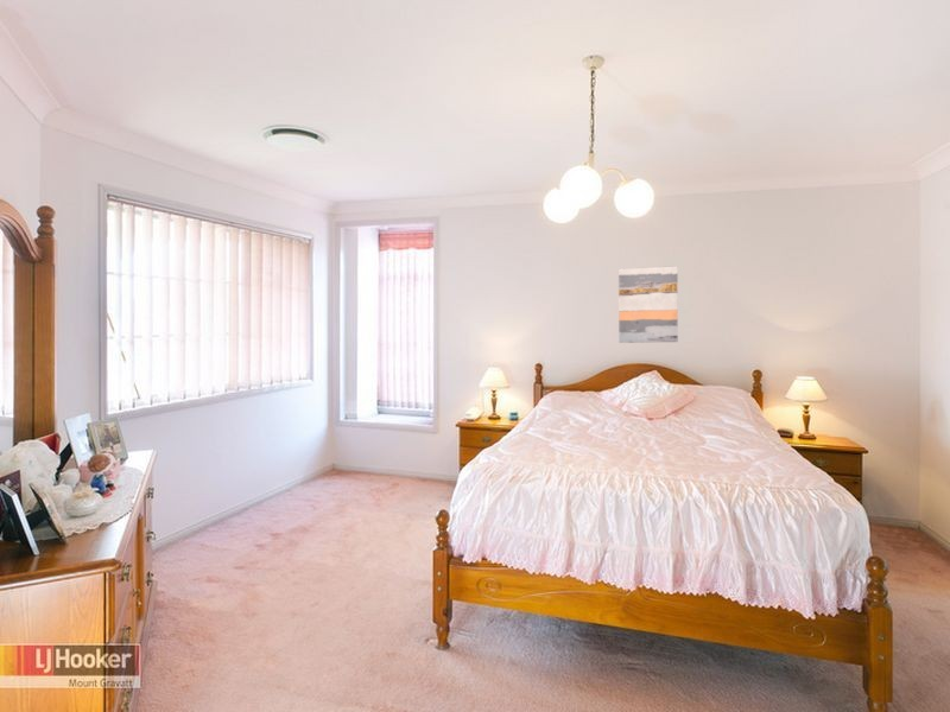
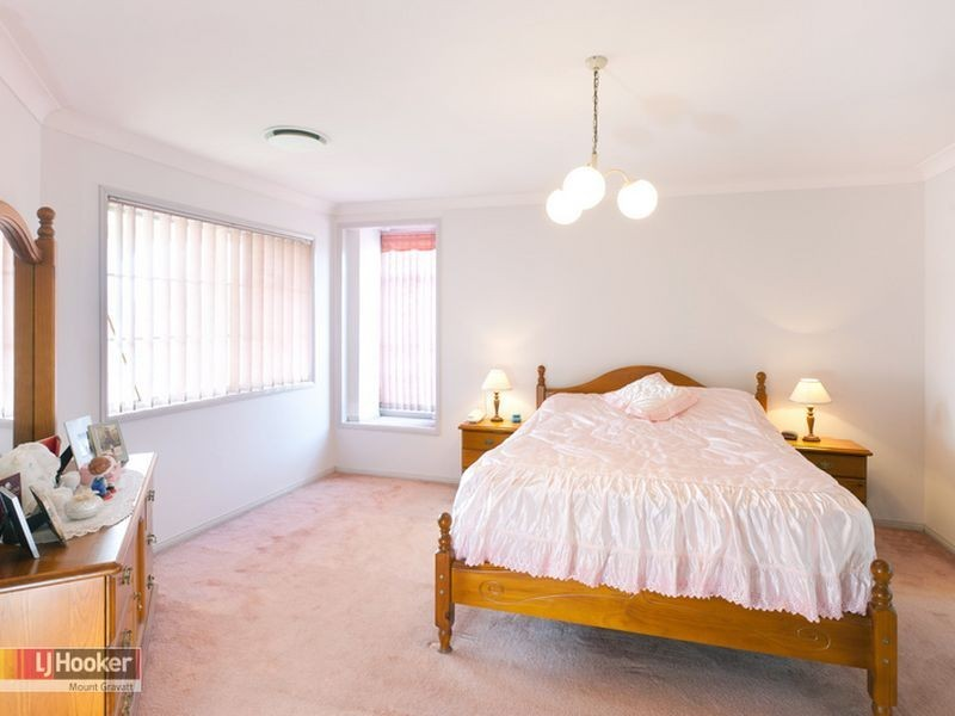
- wall art (647, 305)
